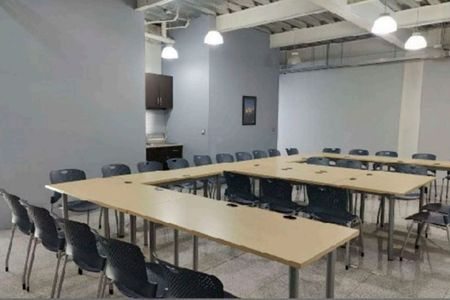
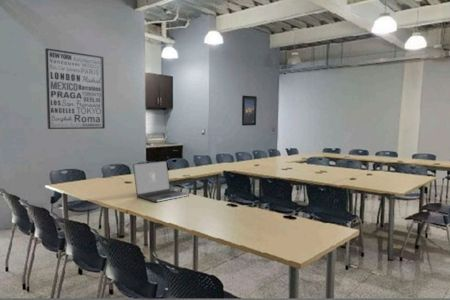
+ wall art (76, 91)
+ laptop (161, 179)
